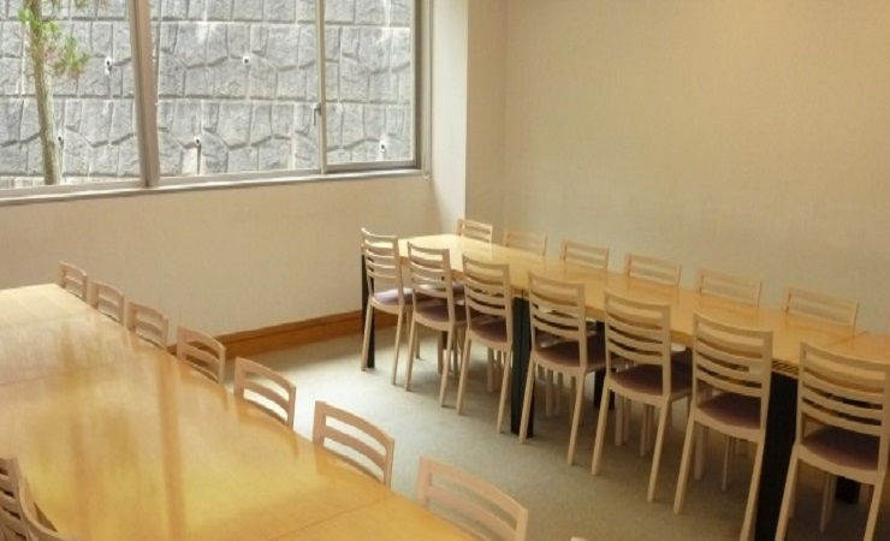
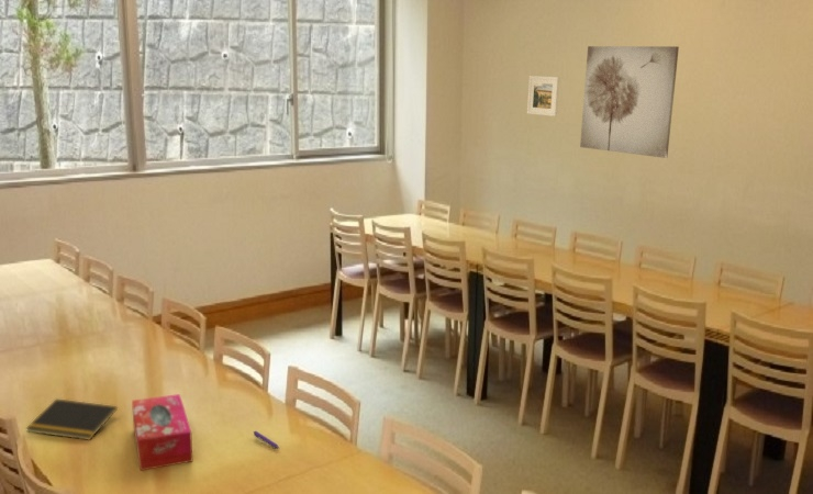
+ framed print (543, 96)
+ pen (266, 439)
+ wall art (626, 100)
+ tissue box (160, 429)
+ notepad (73, 418)
